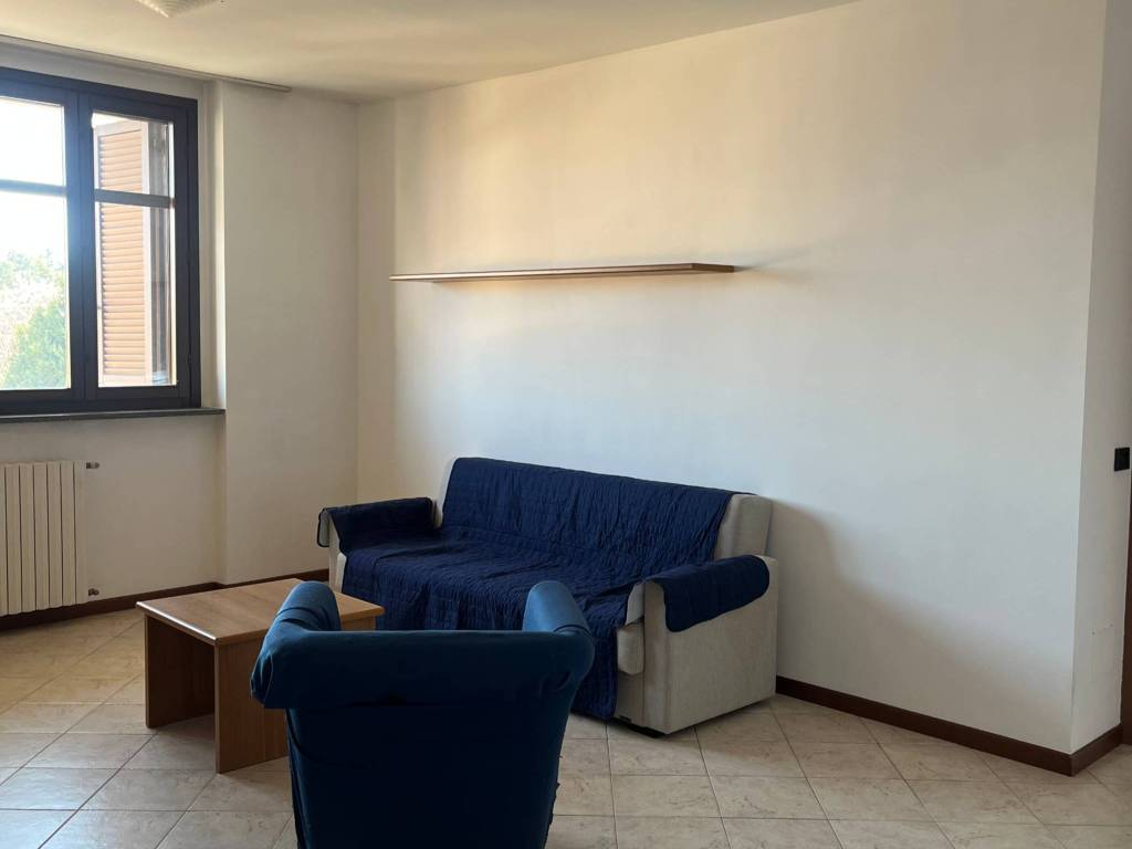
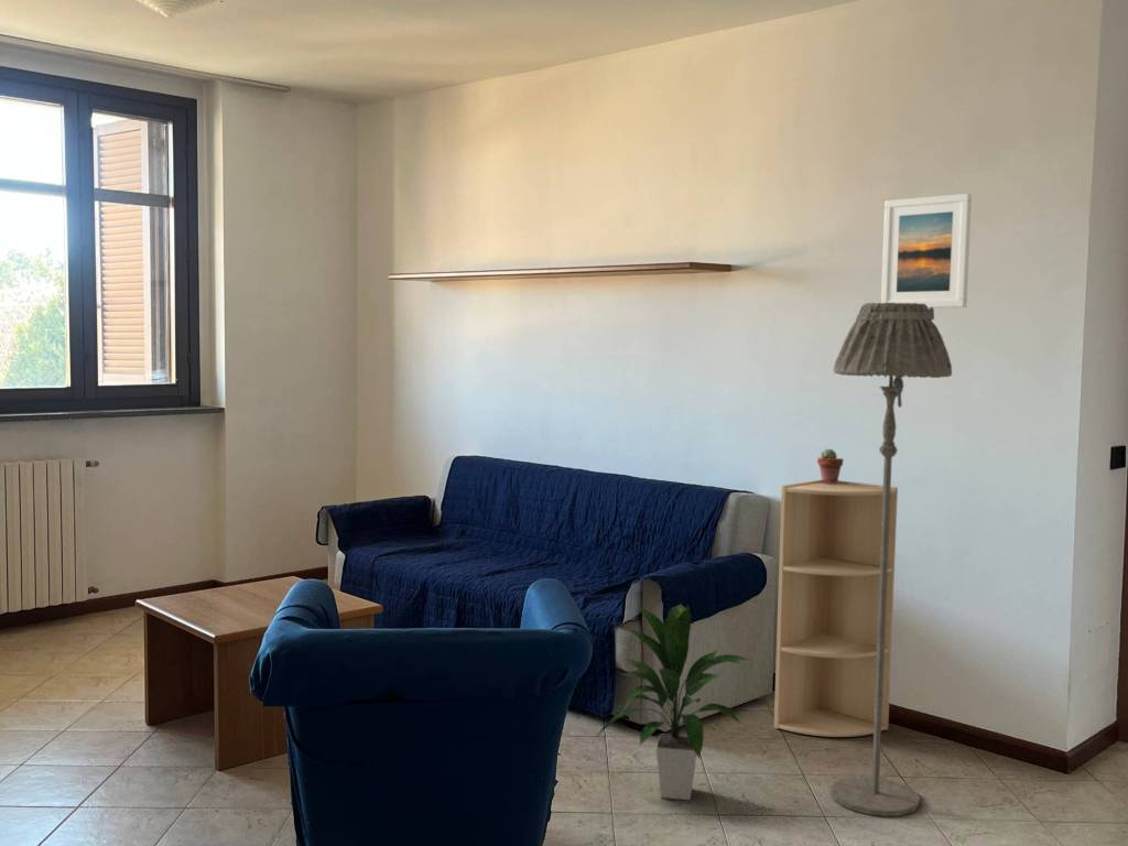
+ indoor plant (672, 695)
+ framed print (924, 252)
+ potted succulent (829, 464)
+ floor lamp (885, 554)
+ shelf (835, 608)
